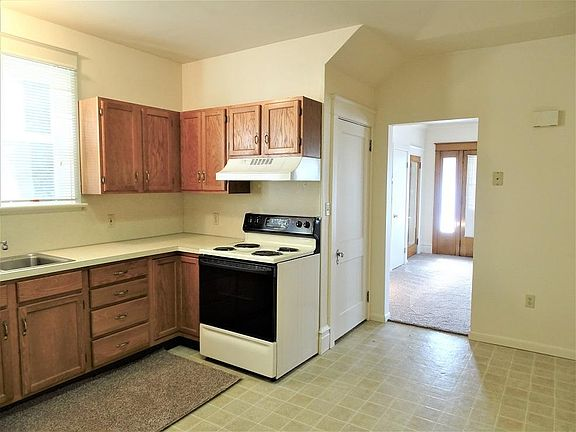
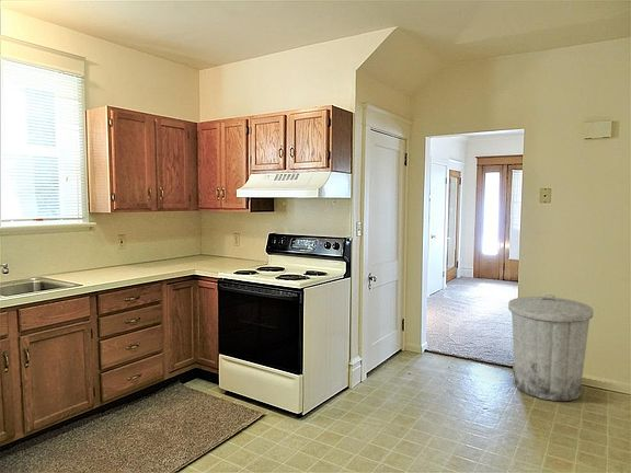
+ trash can (548, 342)
